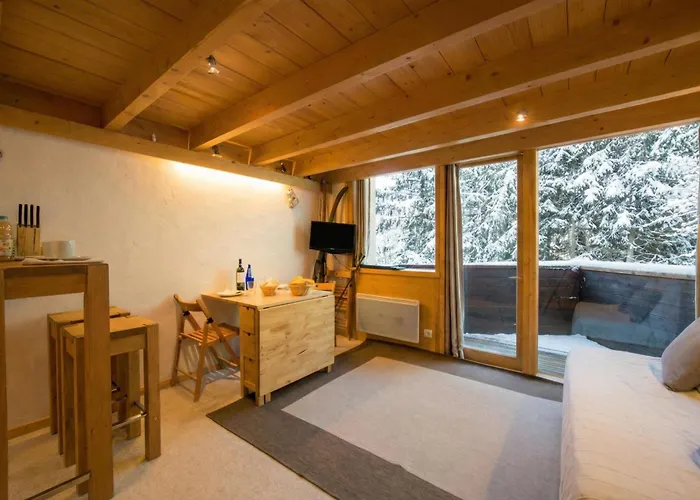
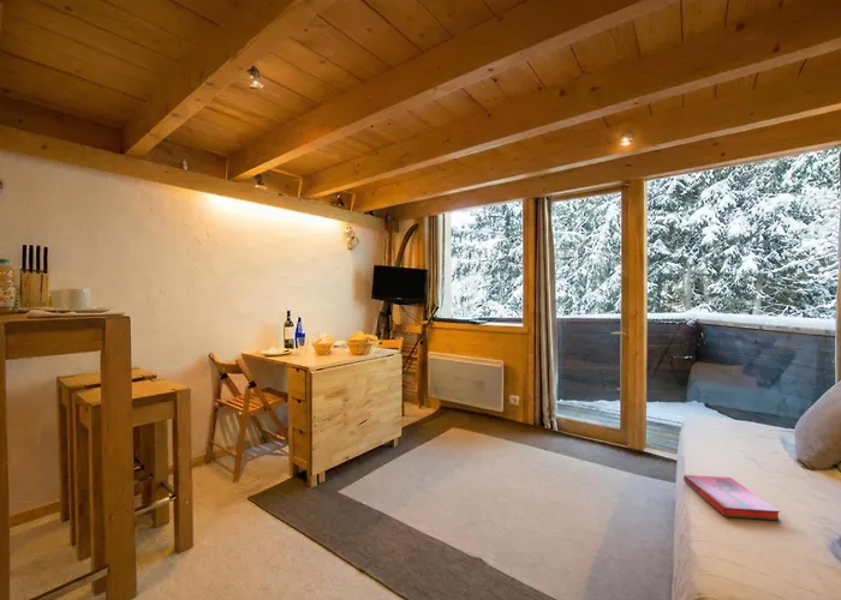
+ hardback book (727, 494)
